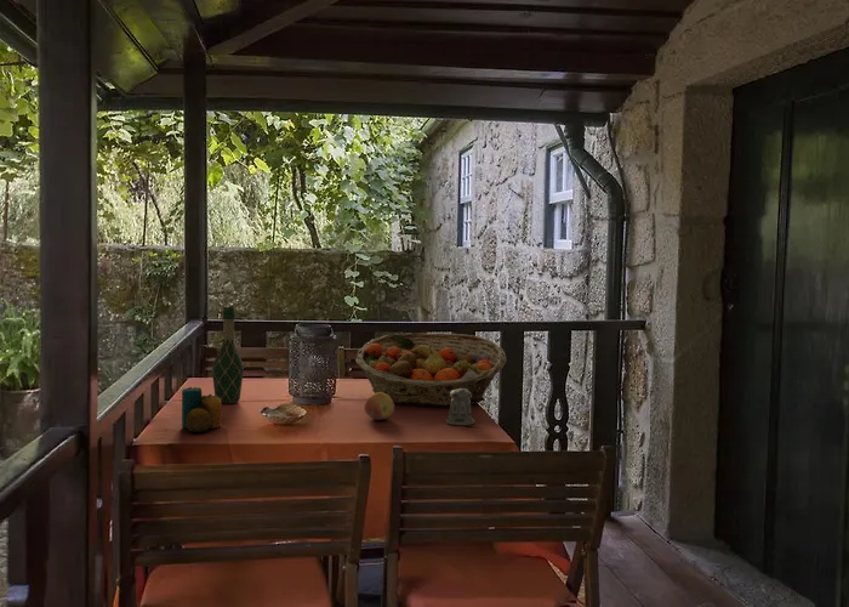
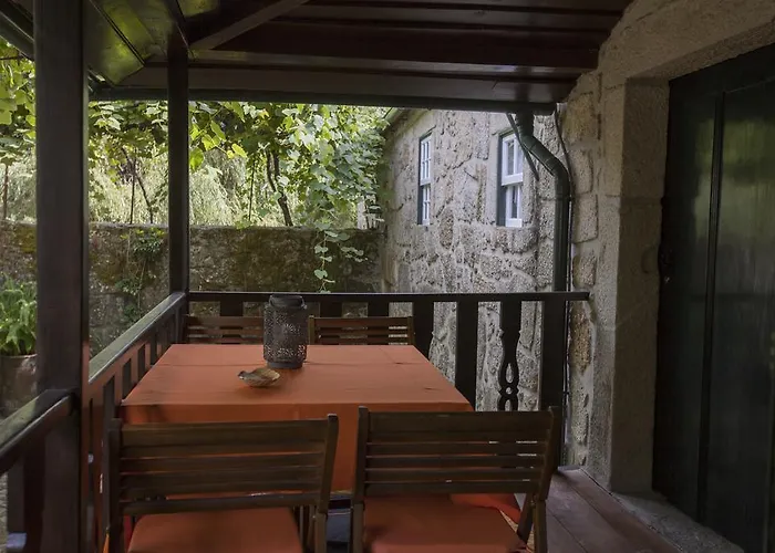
- fruit (378, 405)
- candle (203, 408)
- pepper shaker (460, 404)
- wine bottle (228, 354)
- fruit basket (431, 367)
